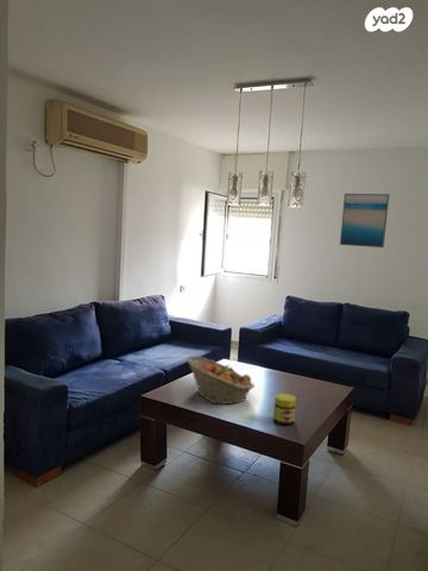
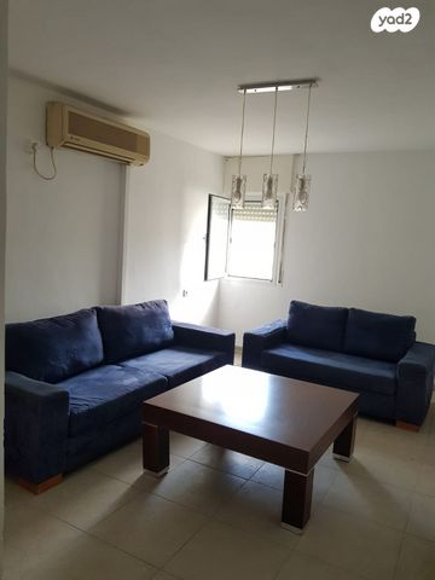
- wall art (364, 220)
- jar (284, 409)
- fruit basket (219, 377)
